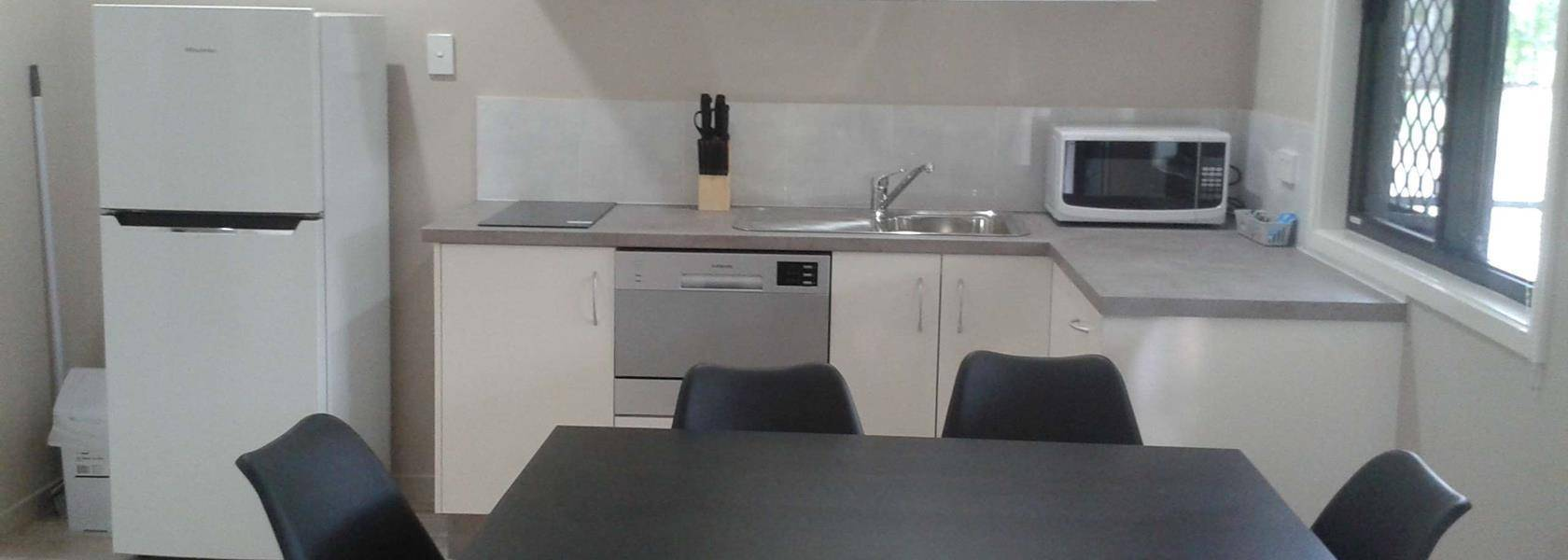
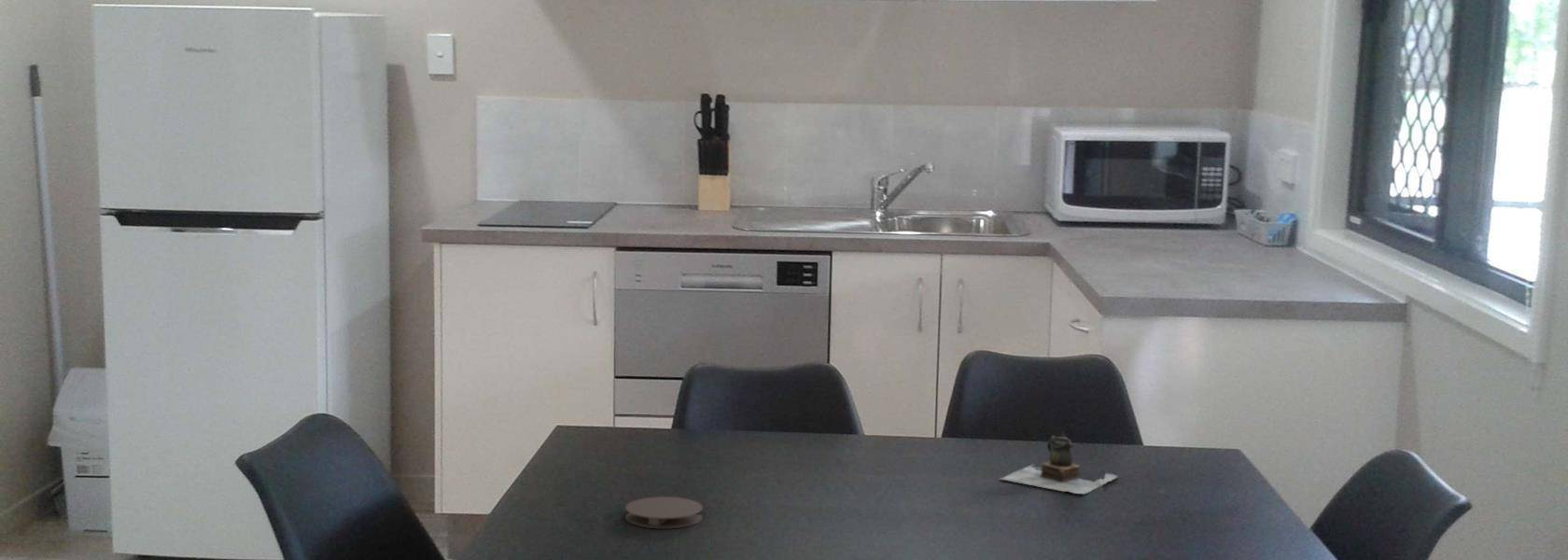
+ teapot (1060, 455)
+ coaster (664, 511)
